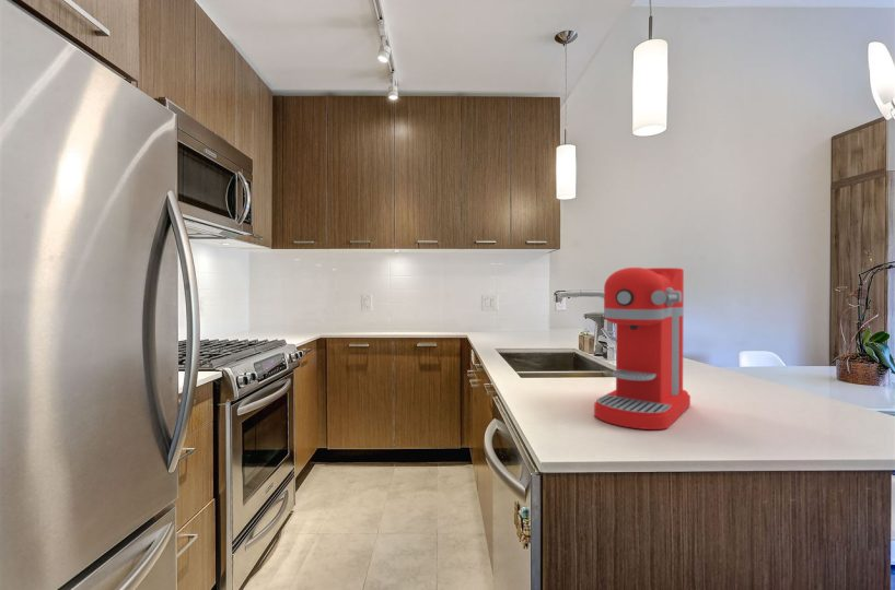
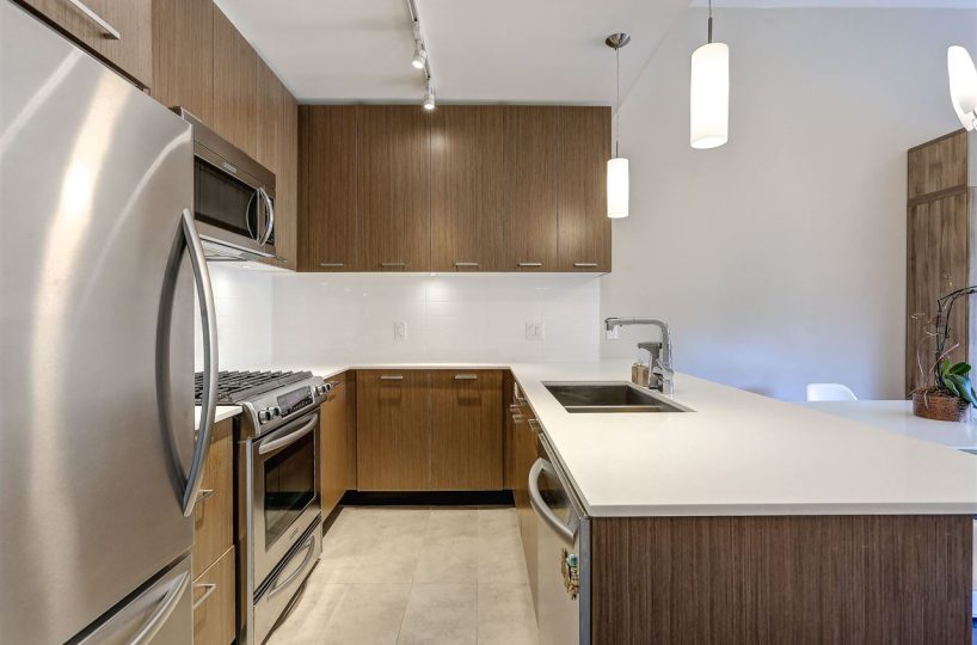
- coffee maker (646, 339)
